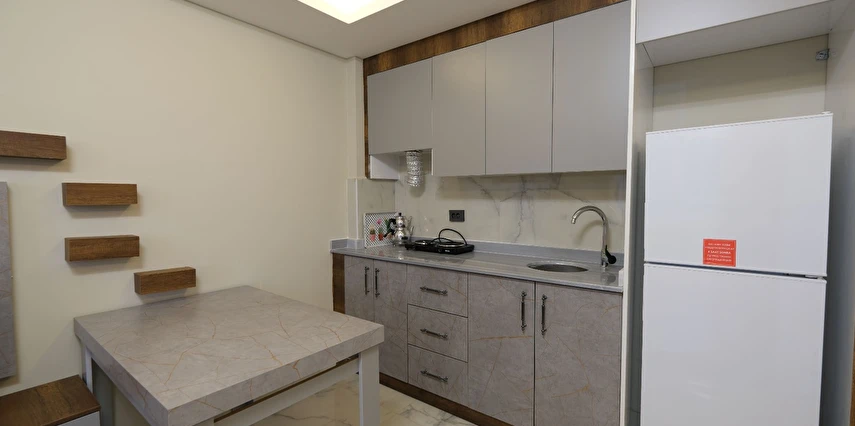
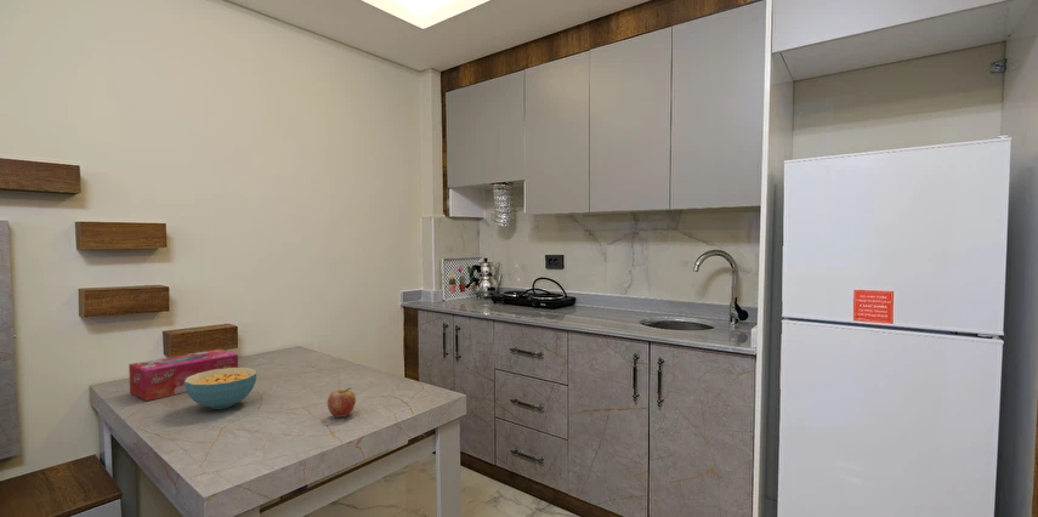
+ tissue box (186, 373)
+ cereal bowl (222, 390)
+ fruit (341, 402)
